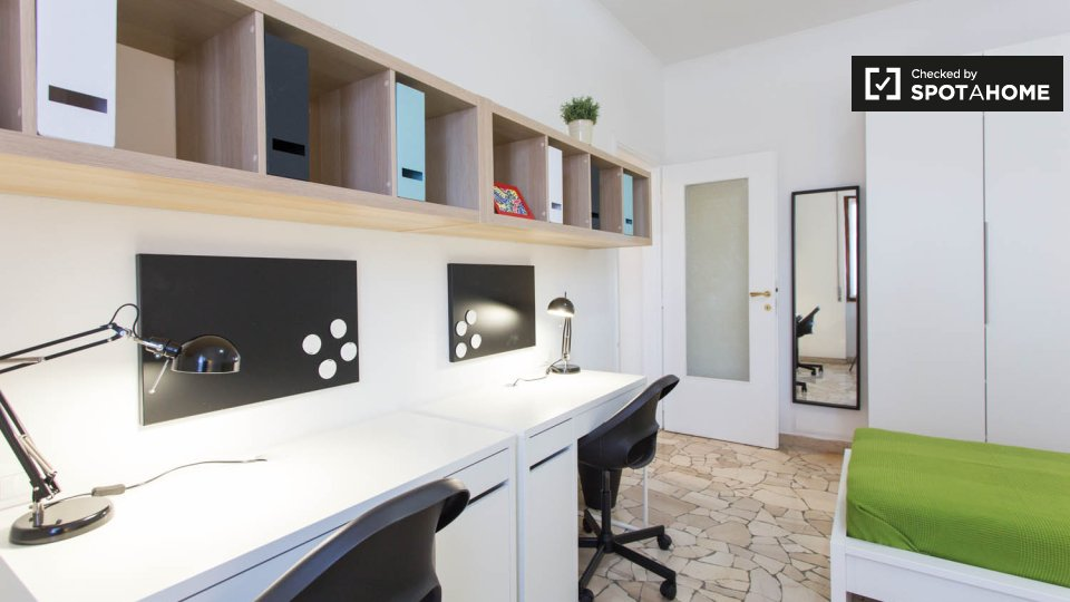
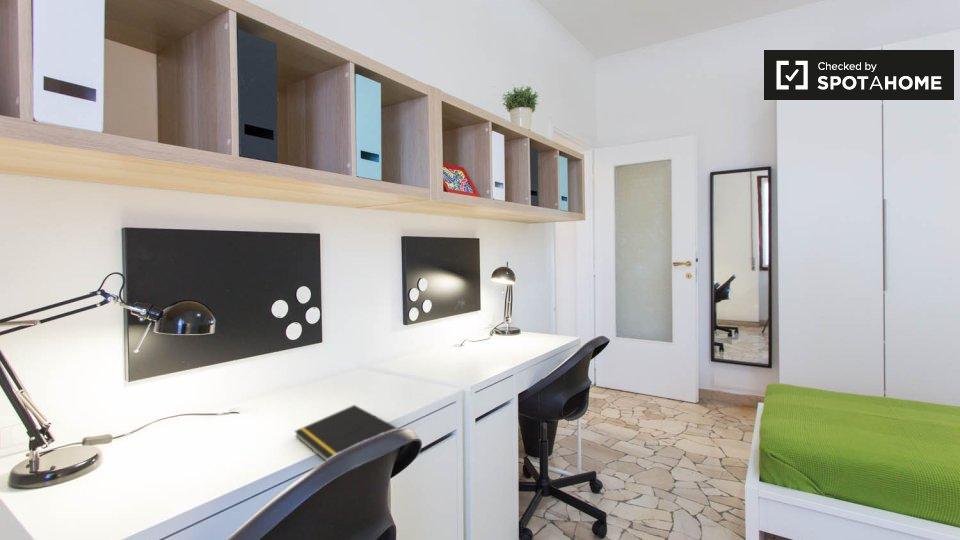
+ notepad (344, 431)
